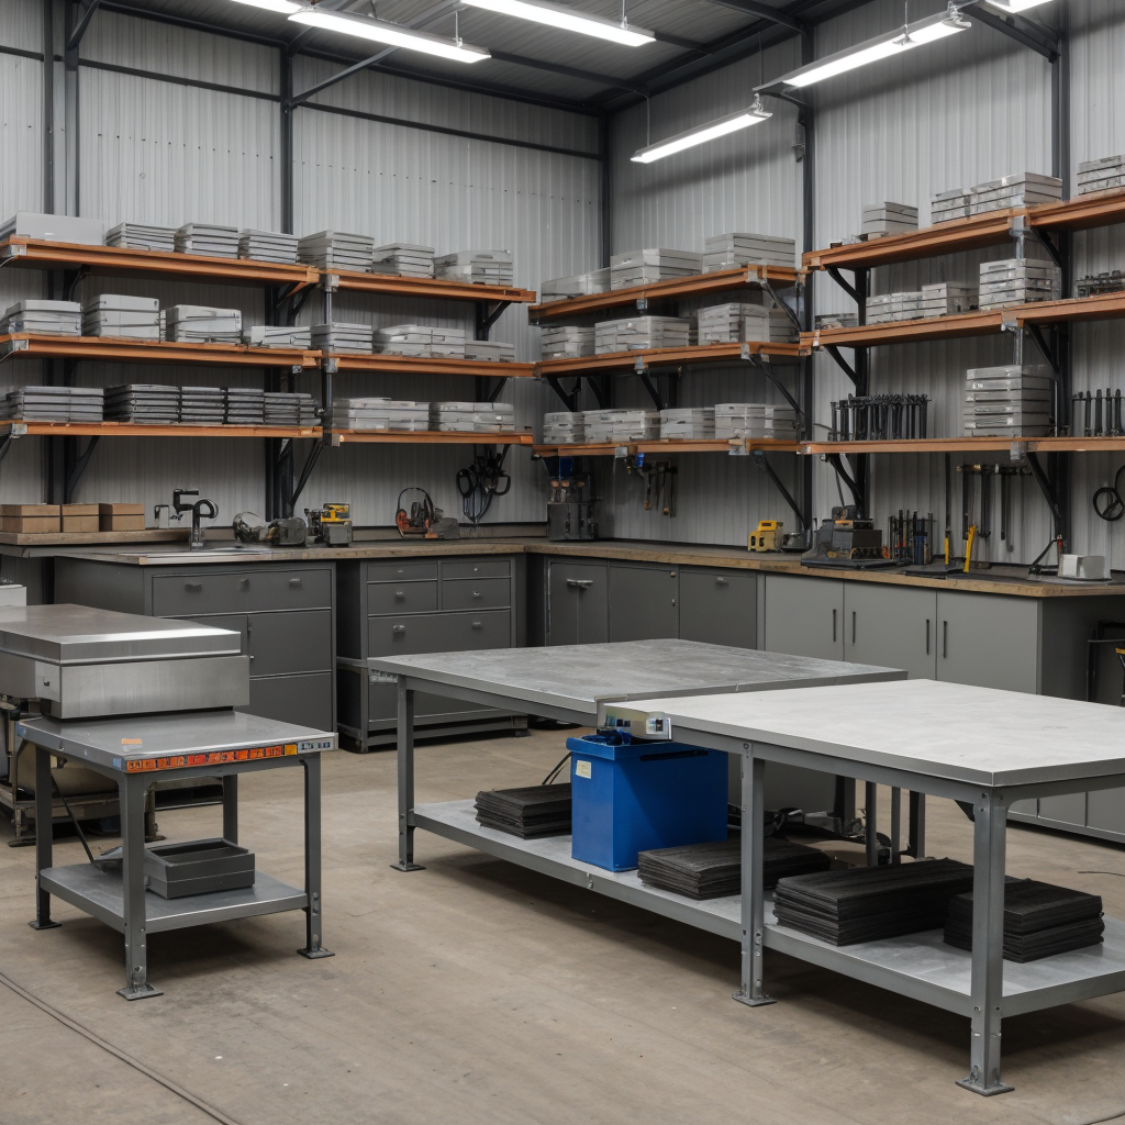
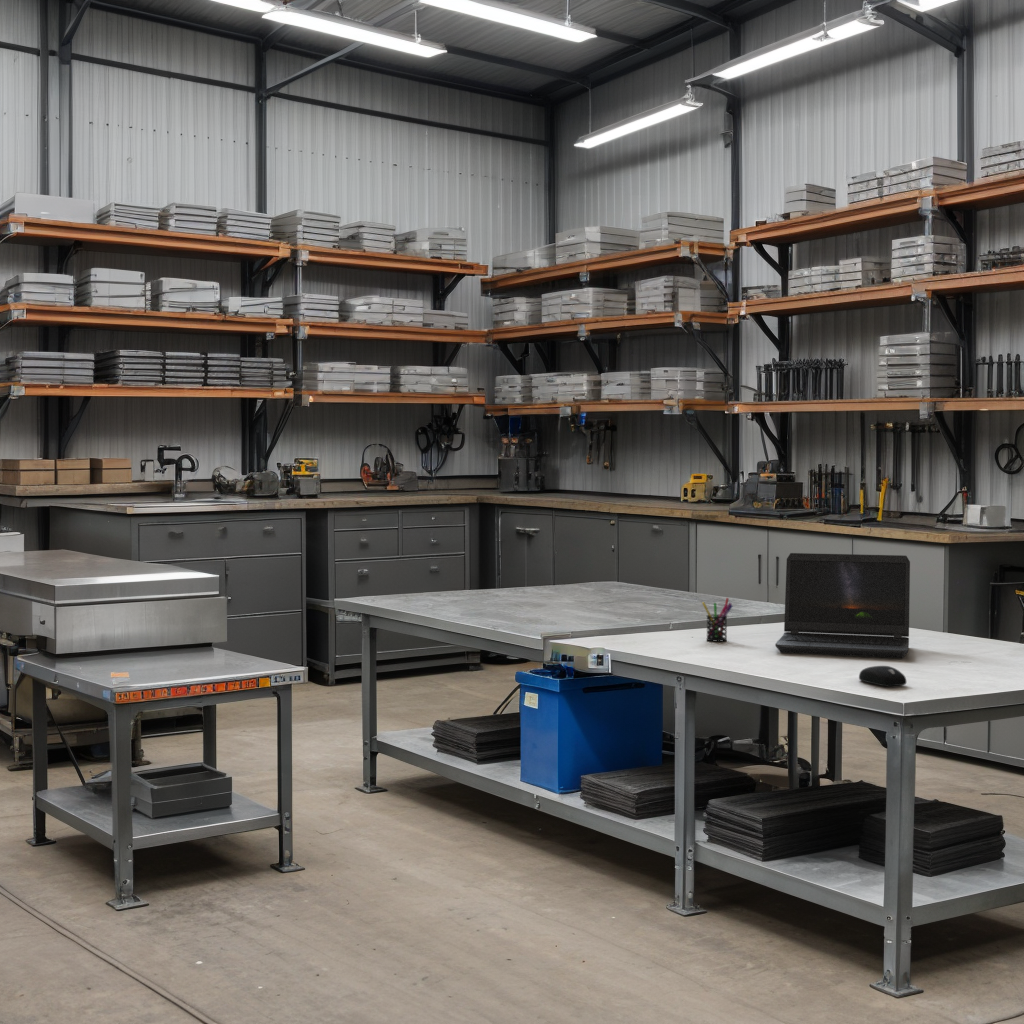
+ computer mouse (880, 674)
+ pen holder (717, 618)
+ laptop computer (843, 603)
